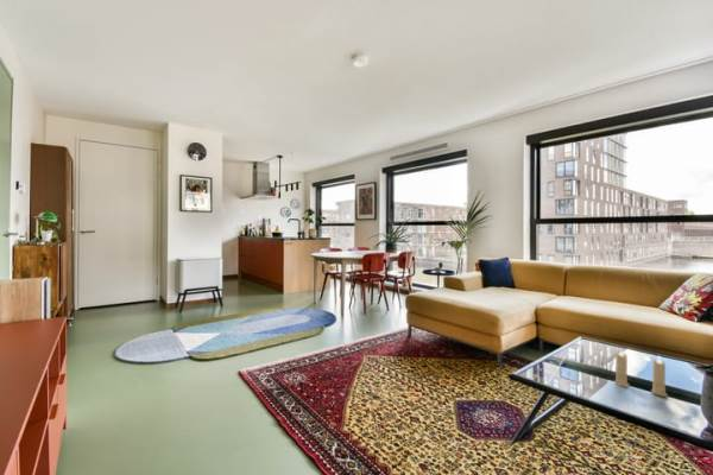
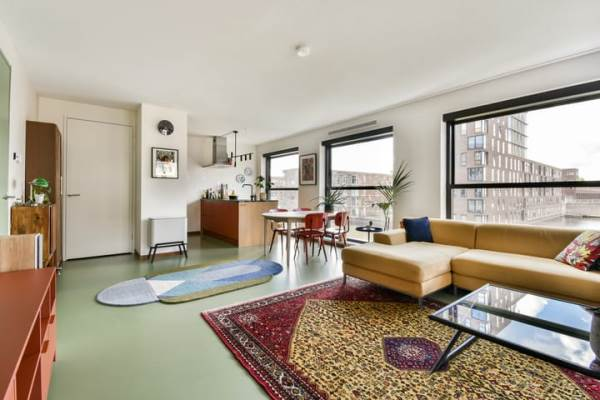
- candle (626, 369)
